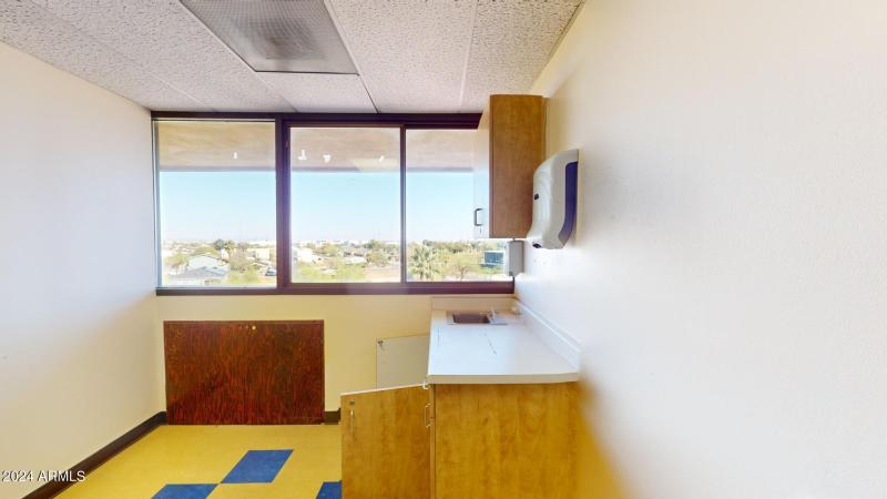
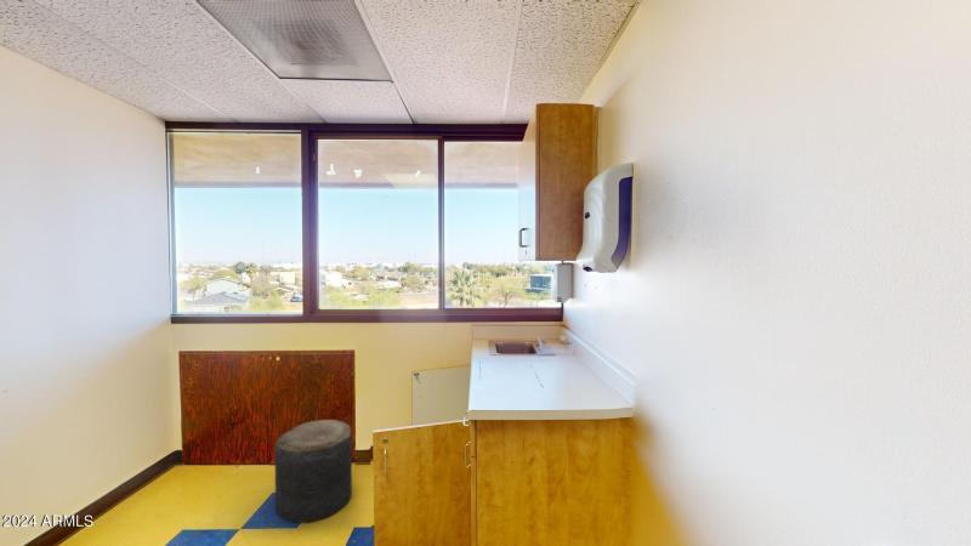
+ stool (316, 466)
